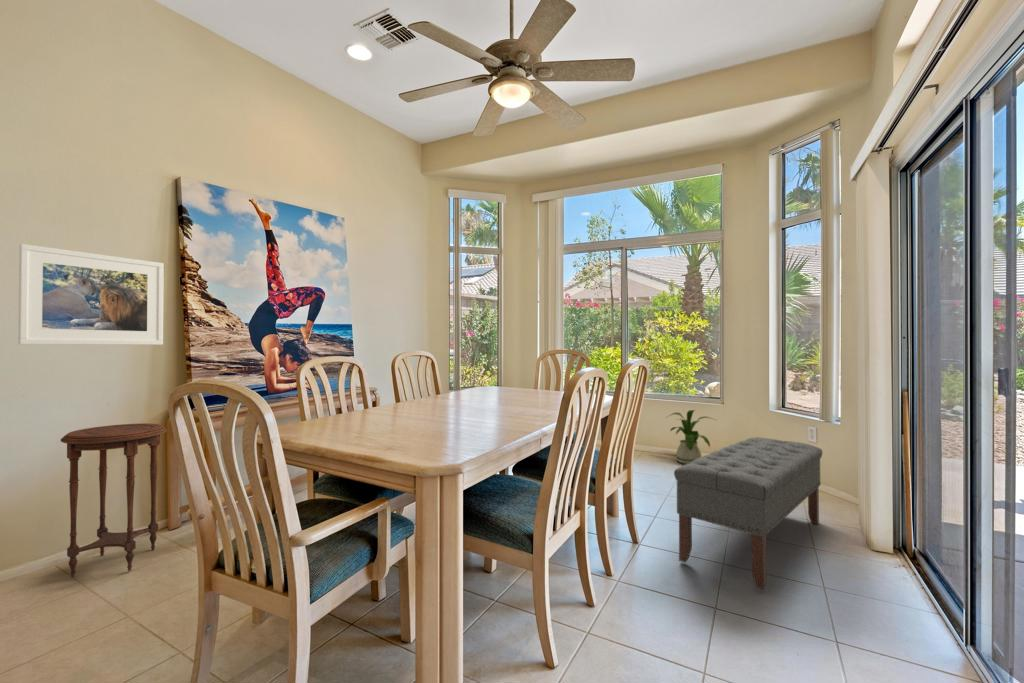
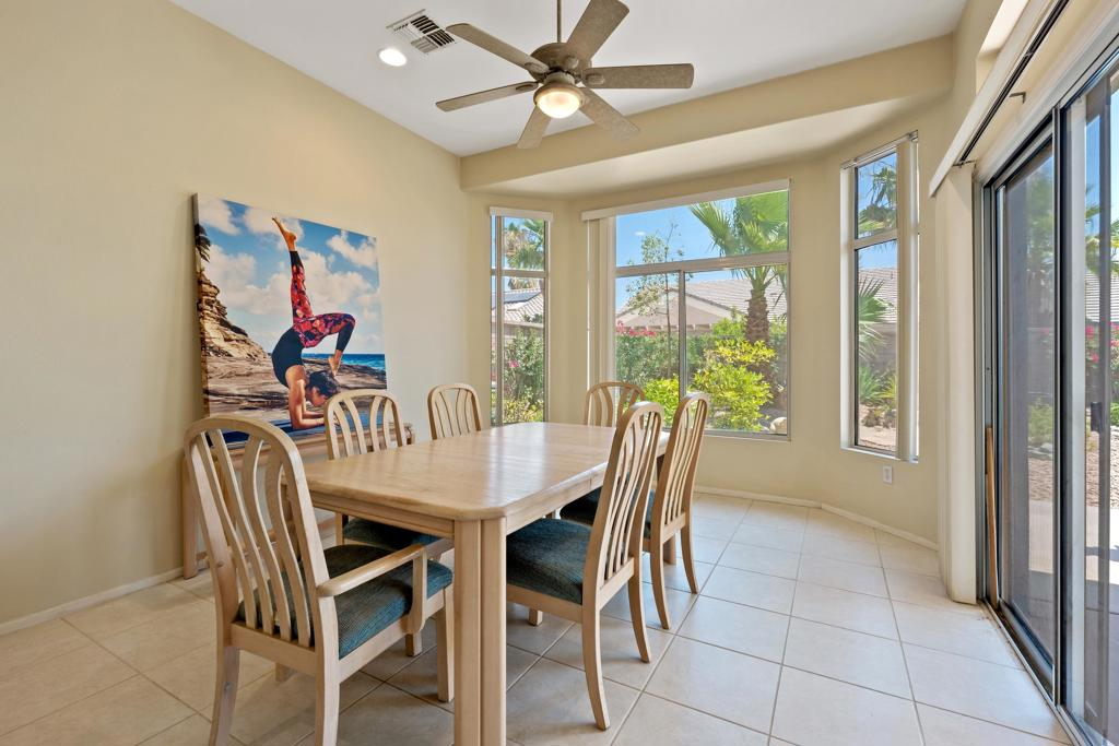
- side table (105, 495)
- bench (755, 496)
- house plant (691, 433)
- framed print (98, 299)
